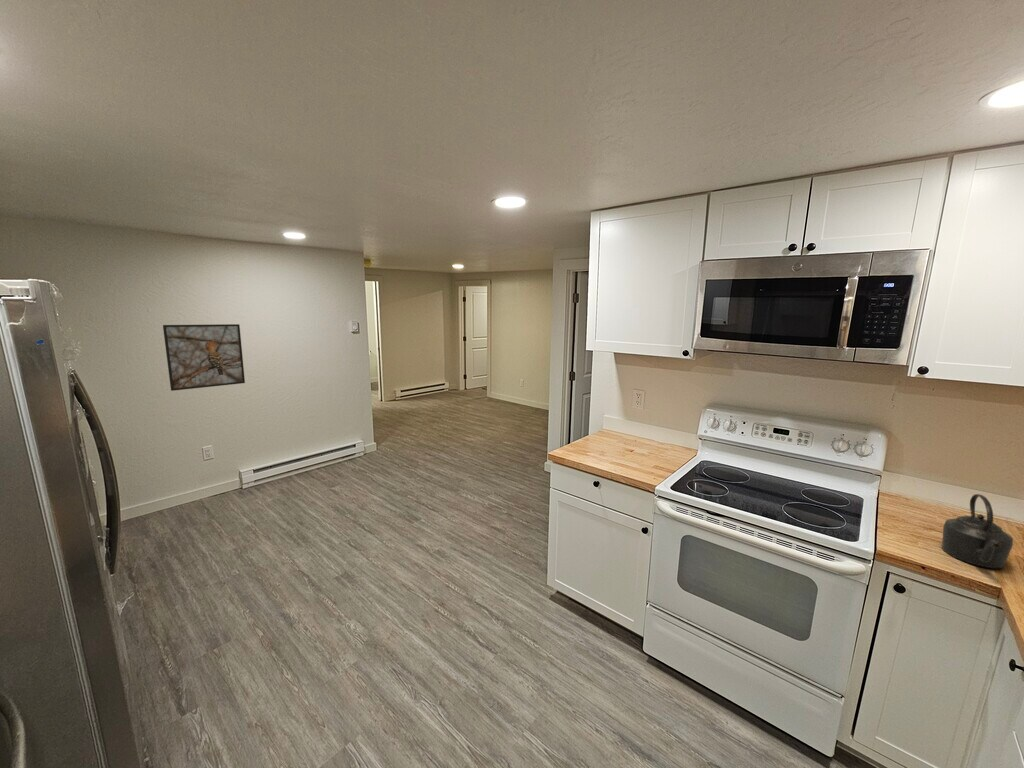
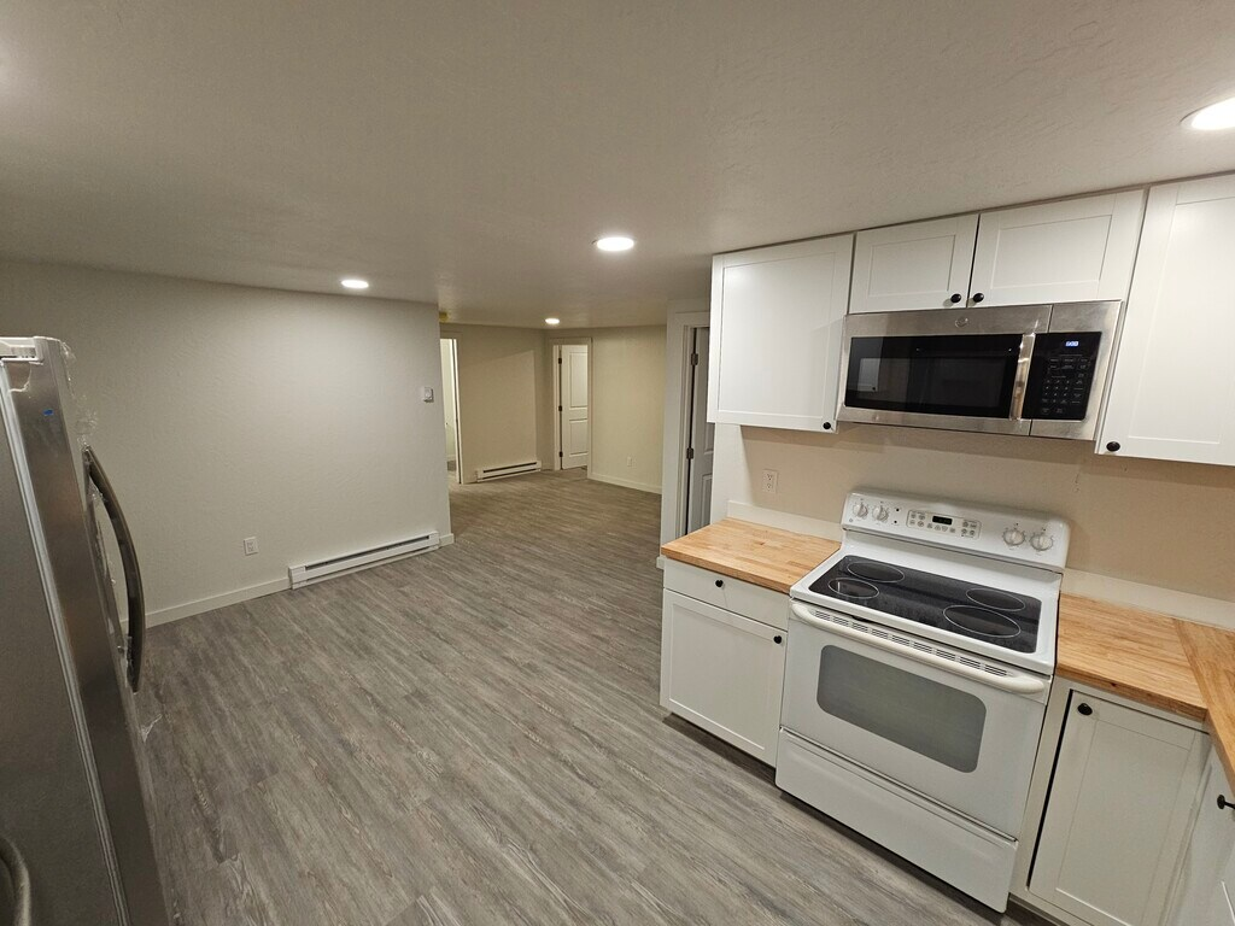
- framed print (206, 356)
- kettle (982, 532)
